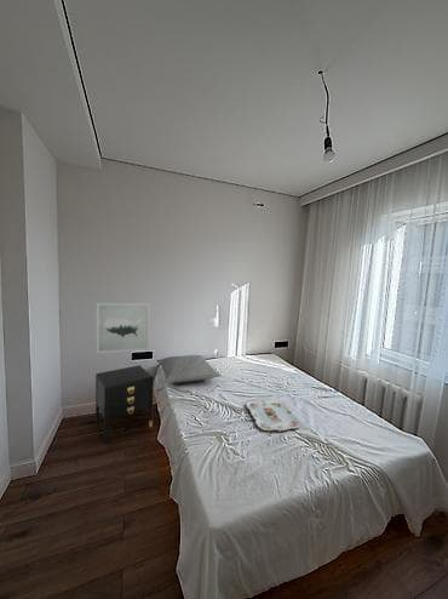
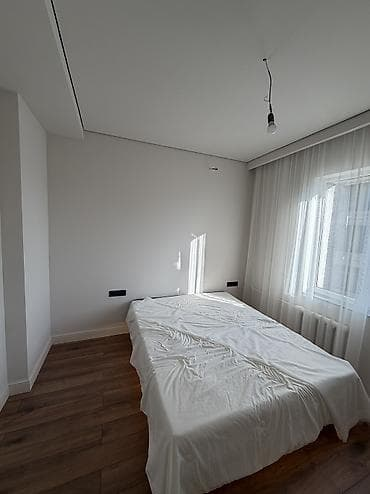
- serving tray (271, 413)
- wall art (124, 327)
- nightstand (124, 400)
- pillow (186, 367)
